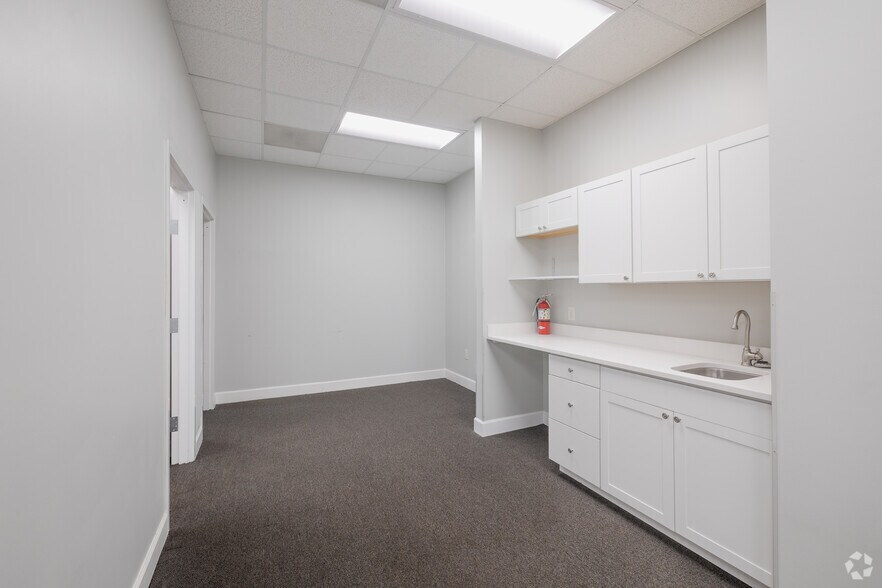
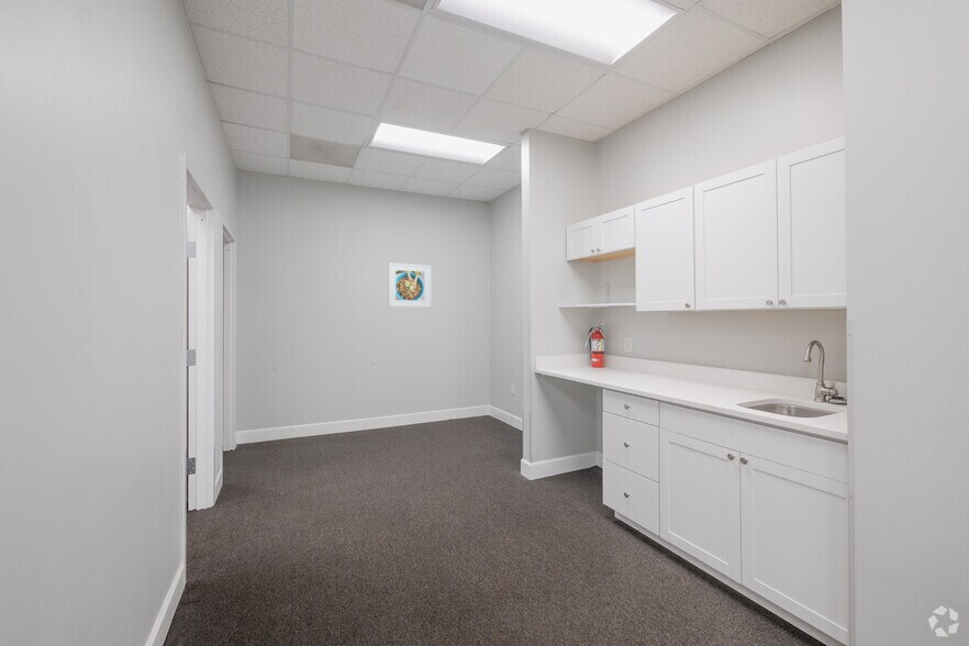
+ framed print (410, 286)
